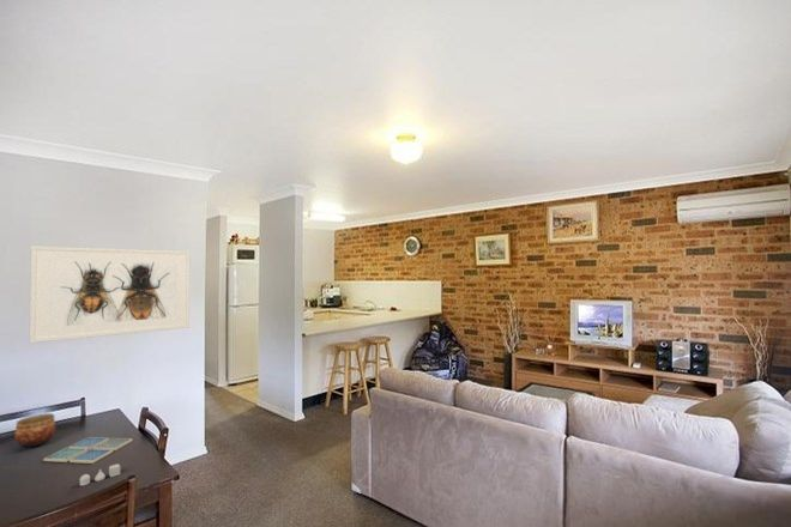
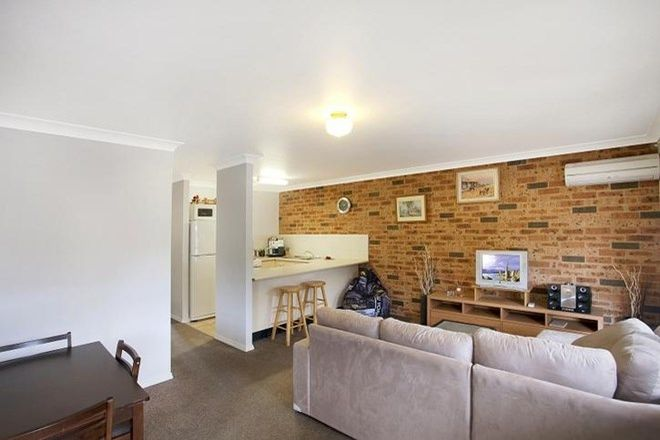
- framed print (119, 291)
- drink coaster (90, 449)
- bowl (35, 431)
- salt and pepper shaker set (99, 473)
